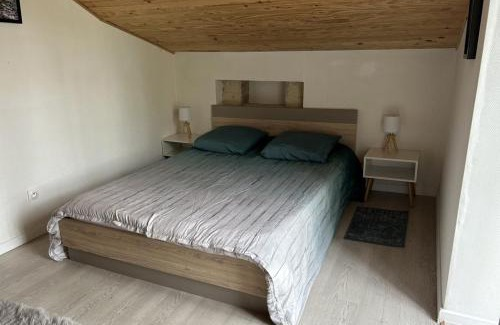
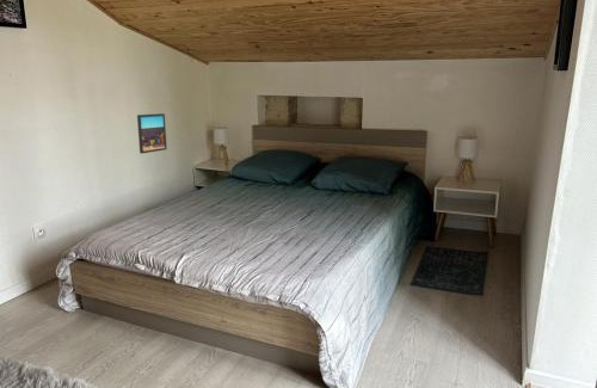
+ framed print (152, 133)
